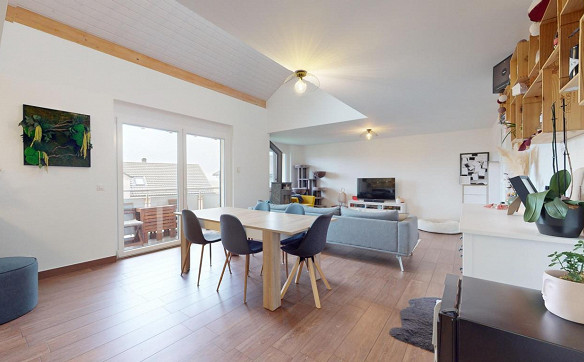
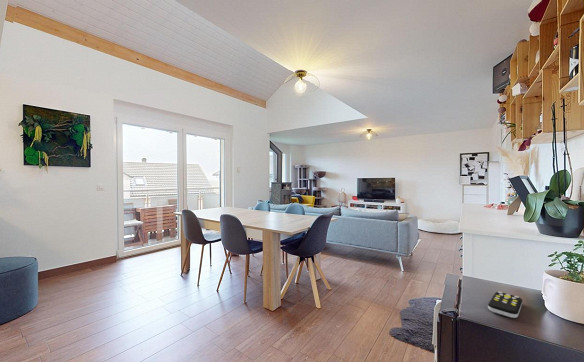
+ remote control (505, 303)
